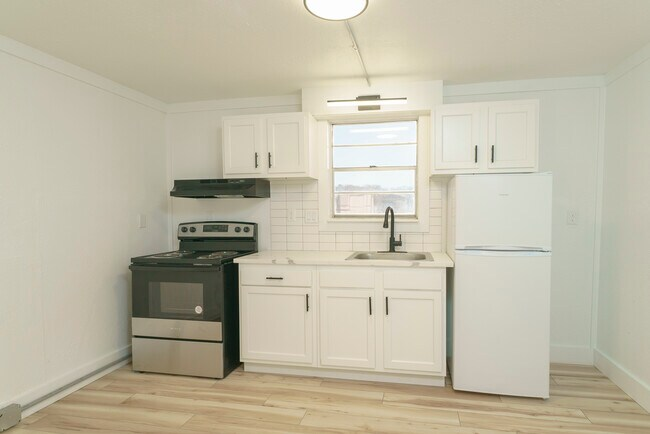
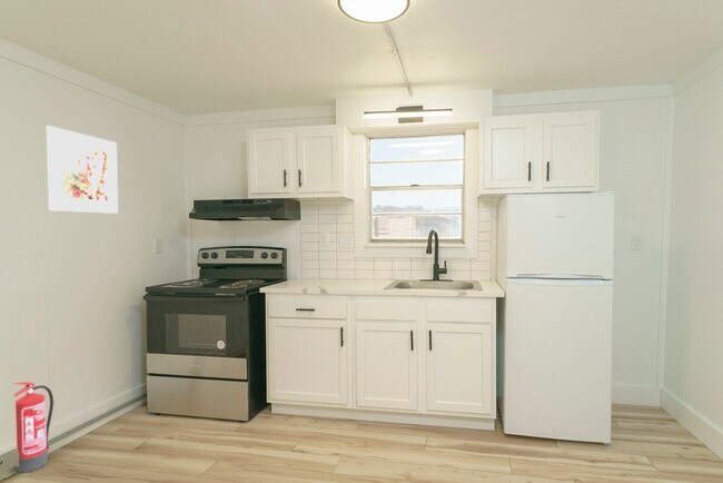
+ fire extinguisher (34, 420)
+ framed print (86, 172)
